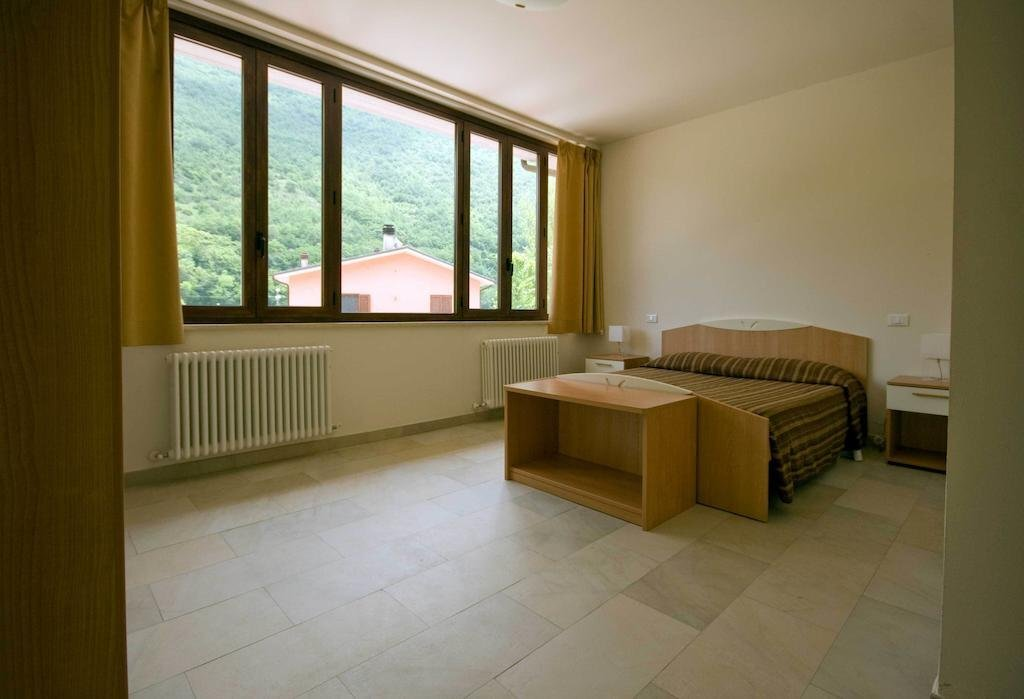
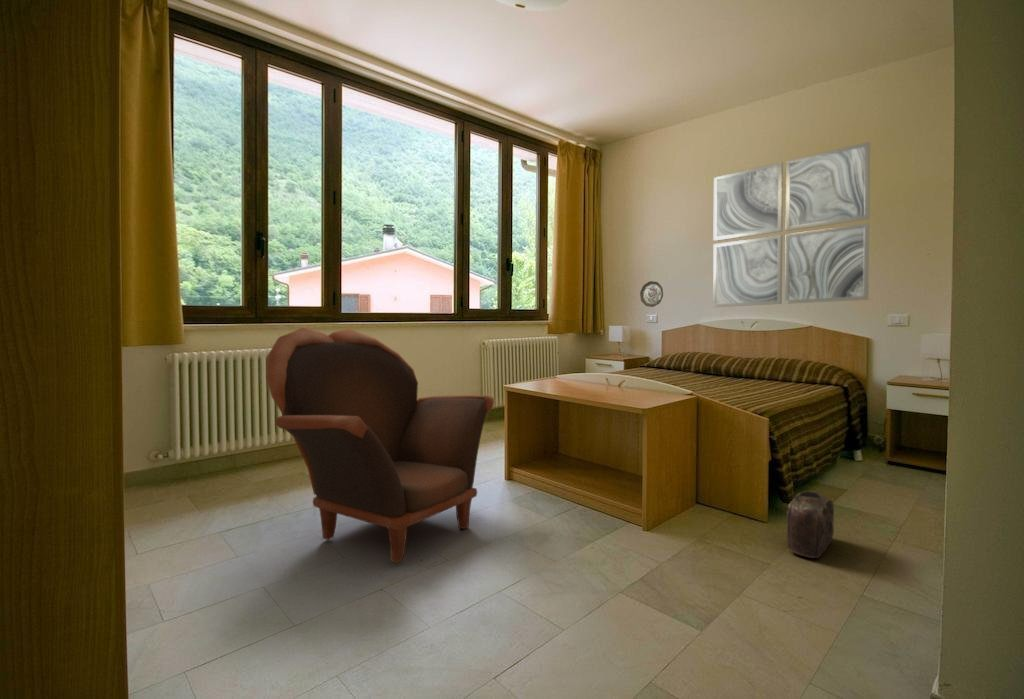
+ bag (810, 520)
+ decorative plate (652, 294)
+ armchair (376, 427)
+ wall art (781, 231)
